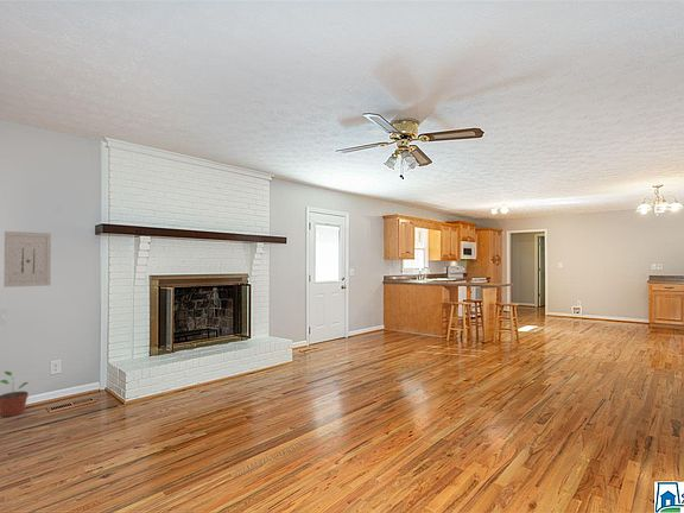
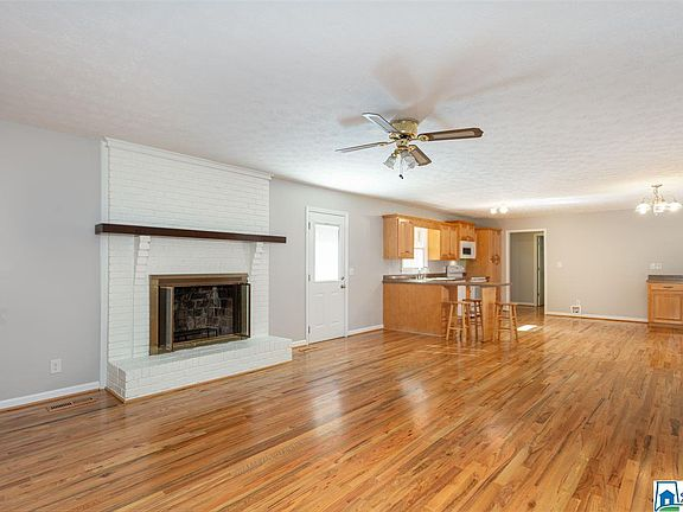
- wall art (27, 259)
- potted plant (12, 392)
